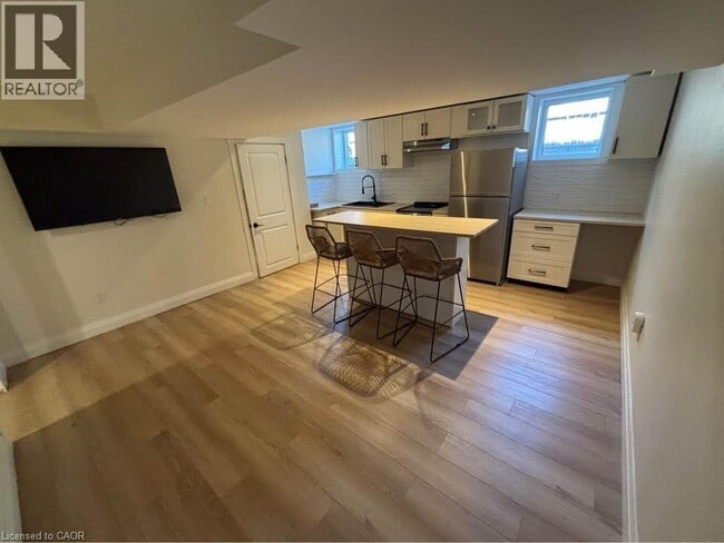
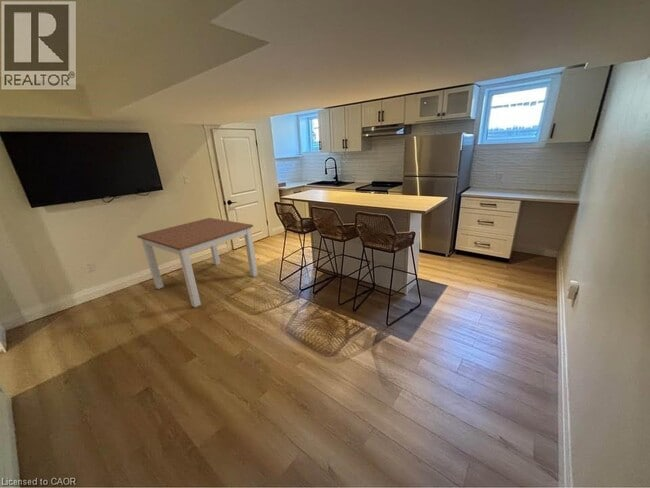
+ dining table (201, 249)
